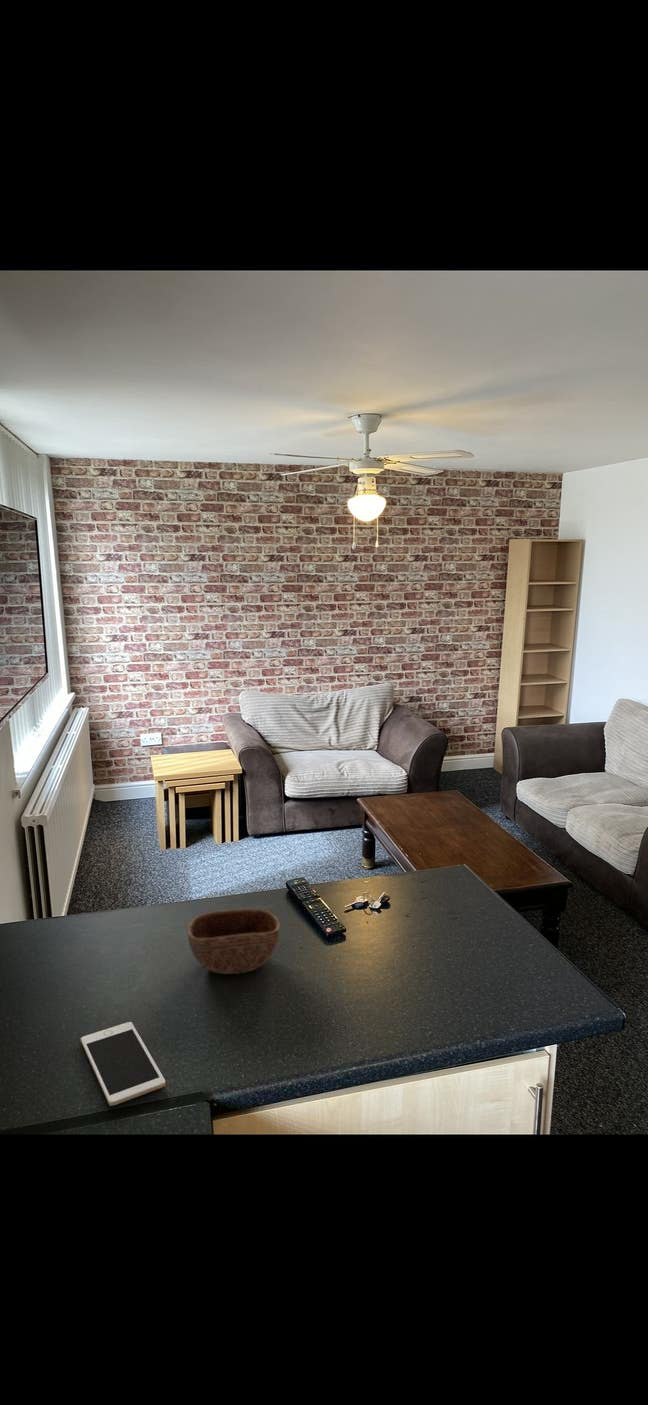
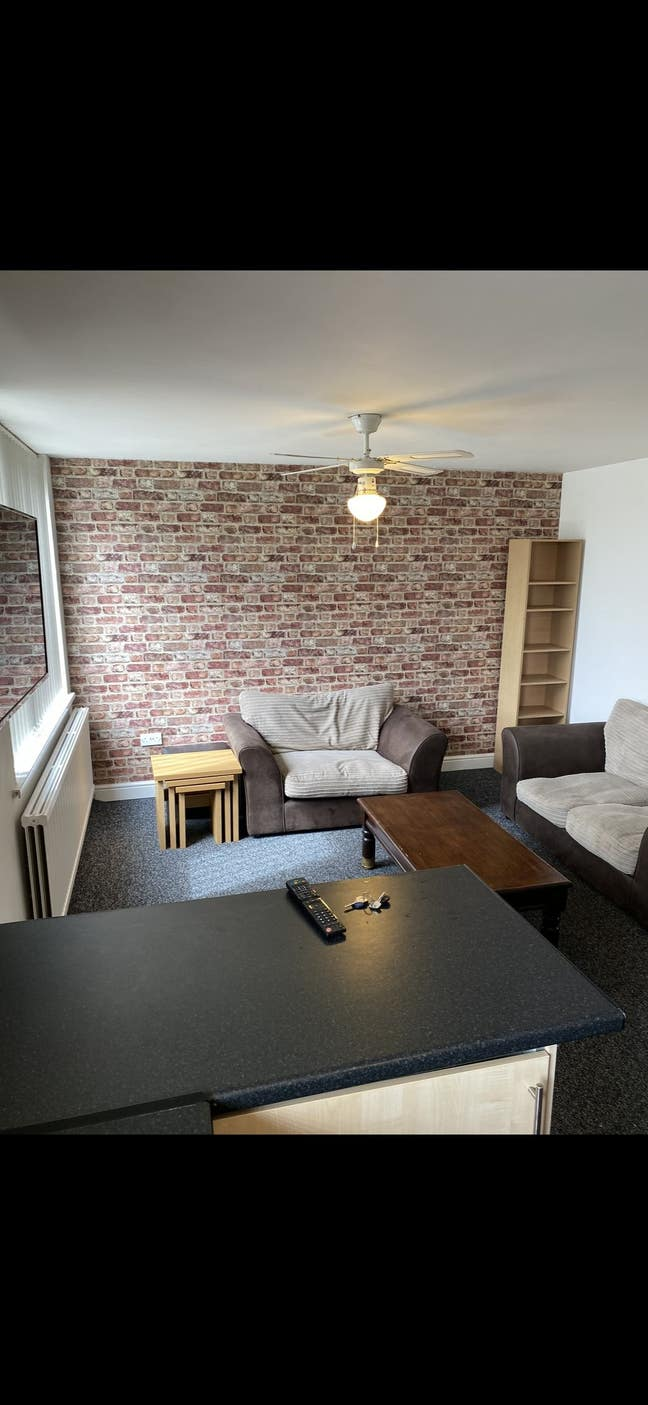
- cell phone (121, 1060)
- bowl (234, 942)
